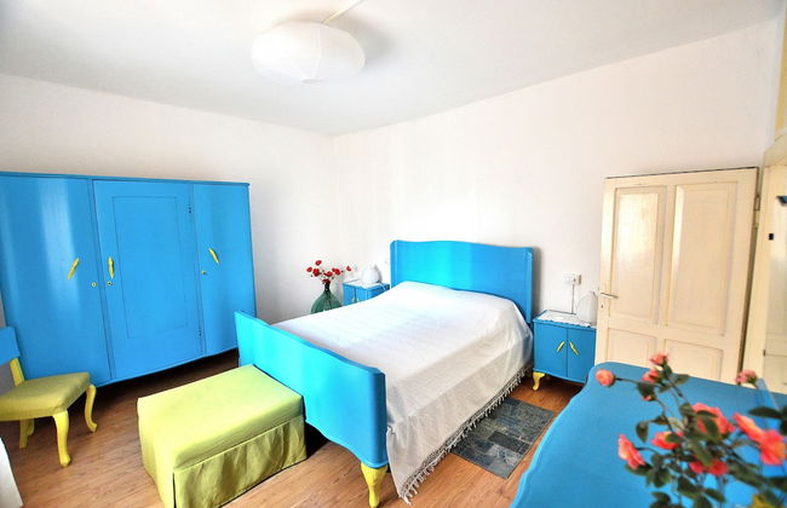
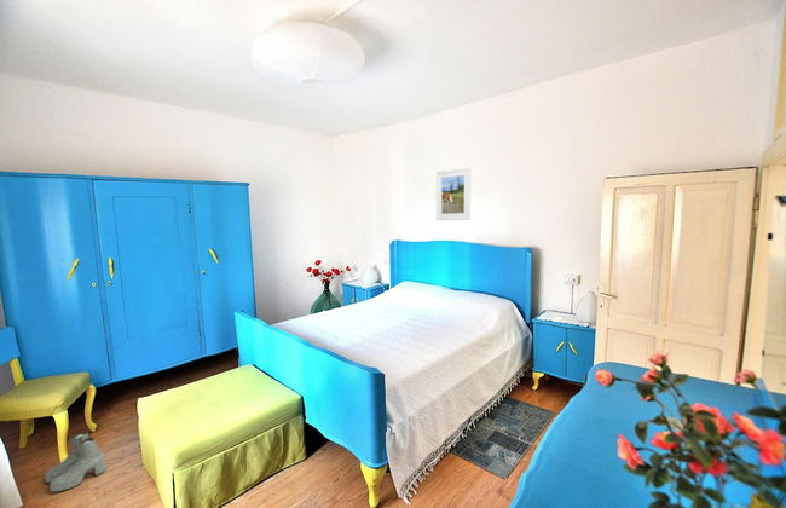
+ boots (74, 458)
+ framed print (452, 195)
